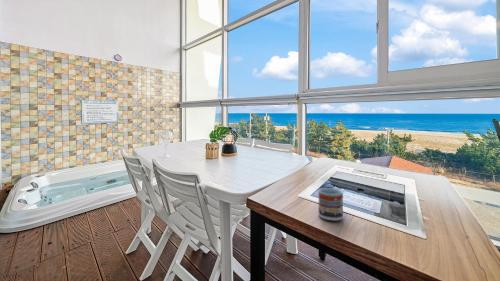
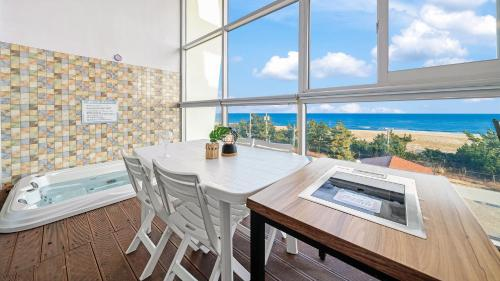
- cup (331, 202)
